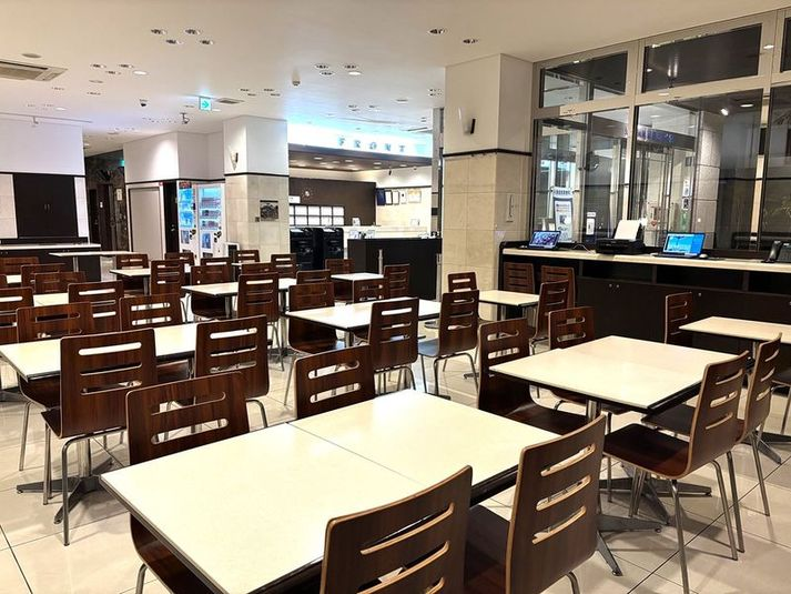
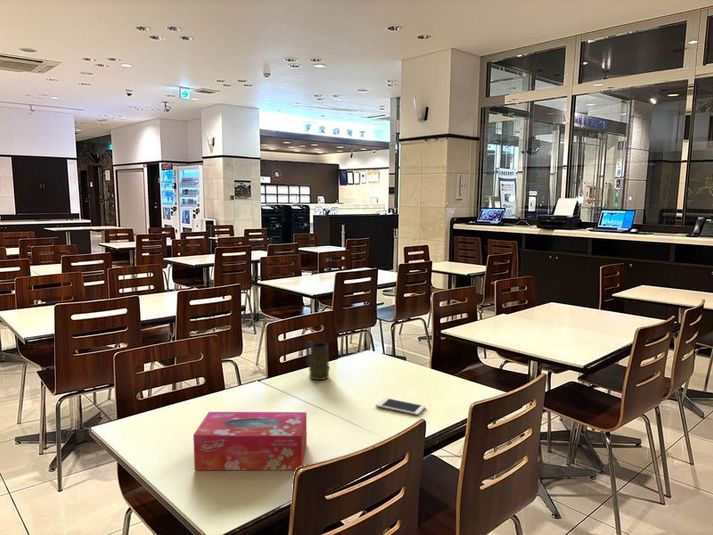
+ cell phone (400, 406)
+ tissue box (253, 439)
+ mug (316, 359)
